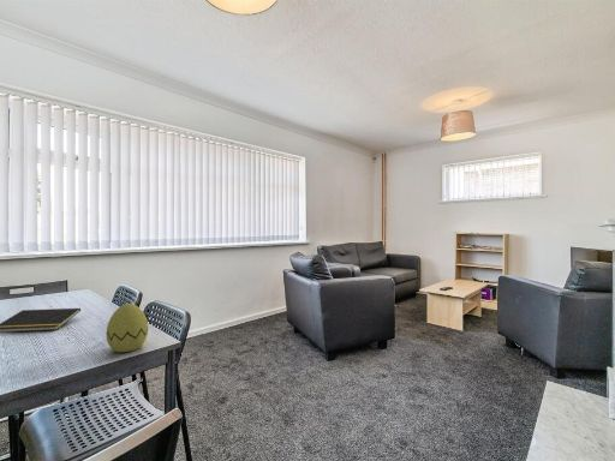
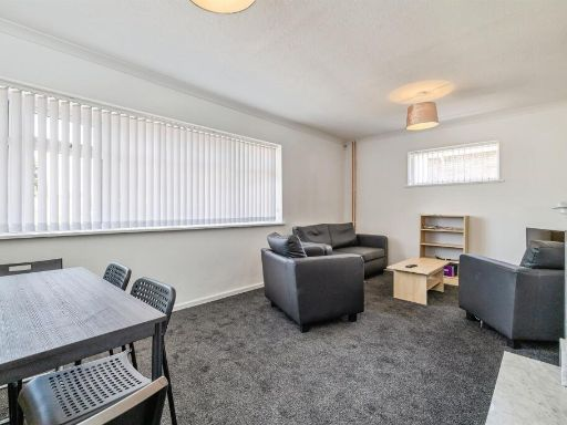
- notepad (38, 319)
- decorative egg (127, 325)
